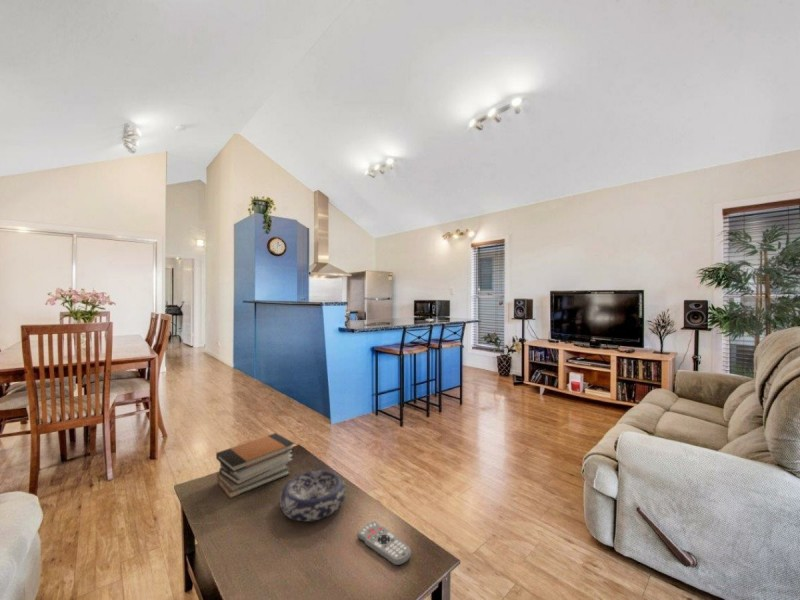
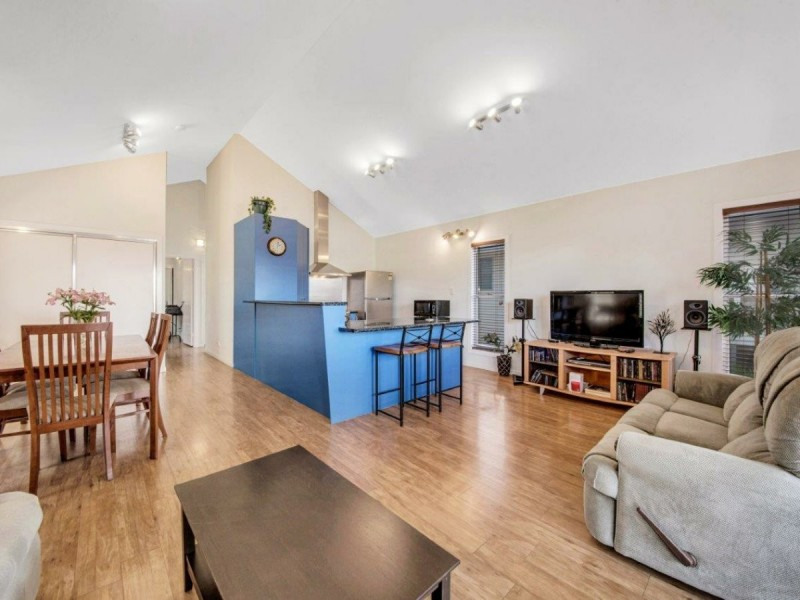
- remote control (384, 542)
- decorative bowl (313, 494)
- book stack (256, 462)
